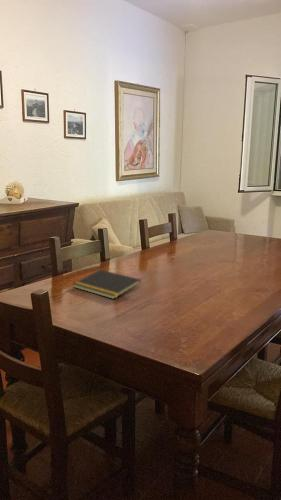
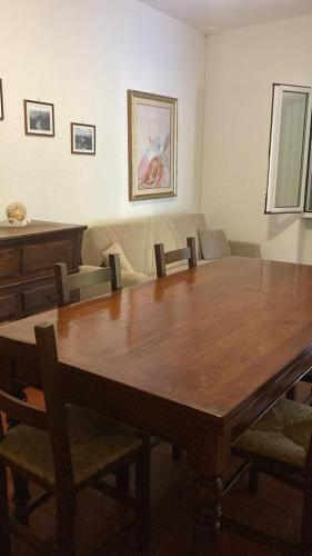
- notepad (106, 283)
